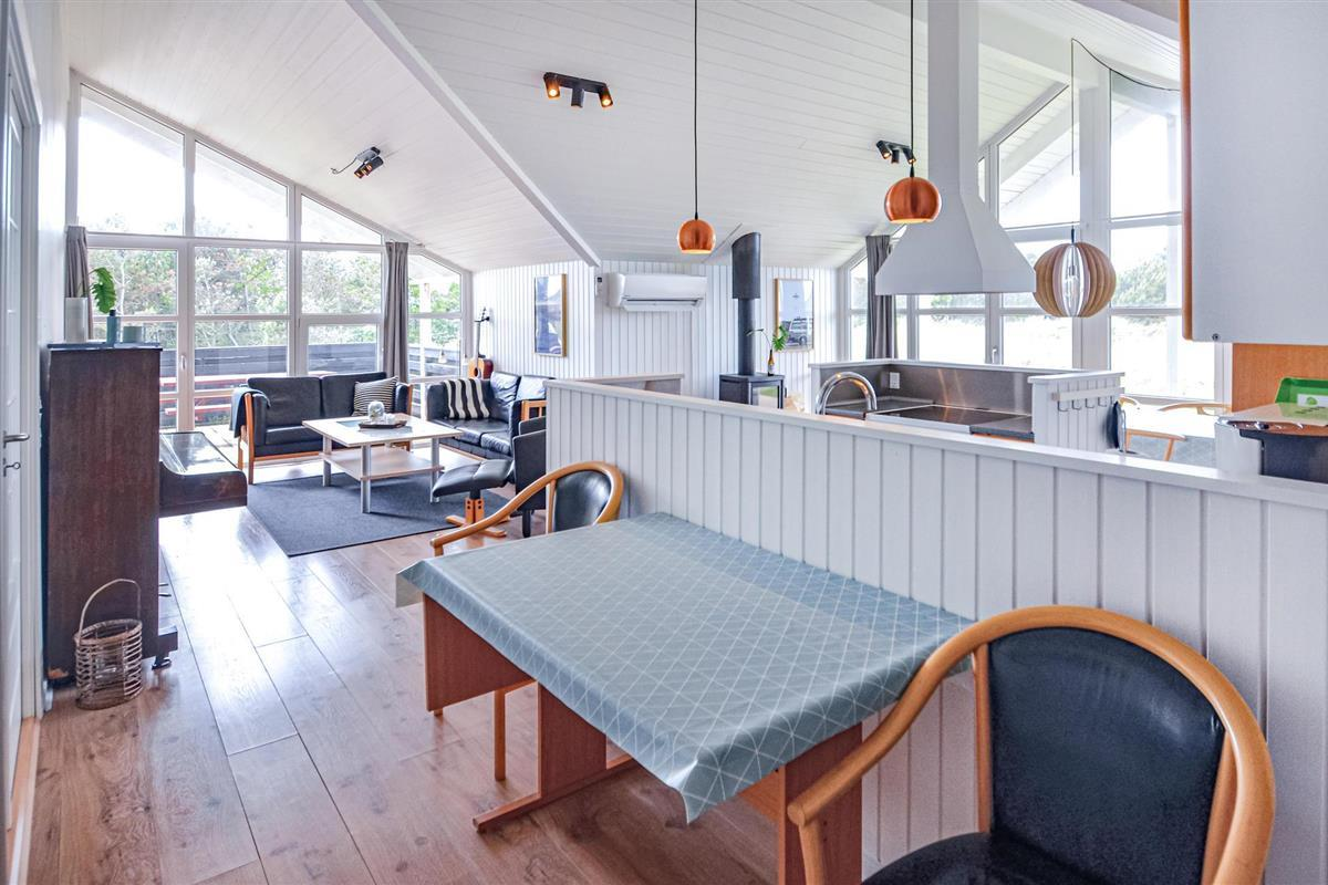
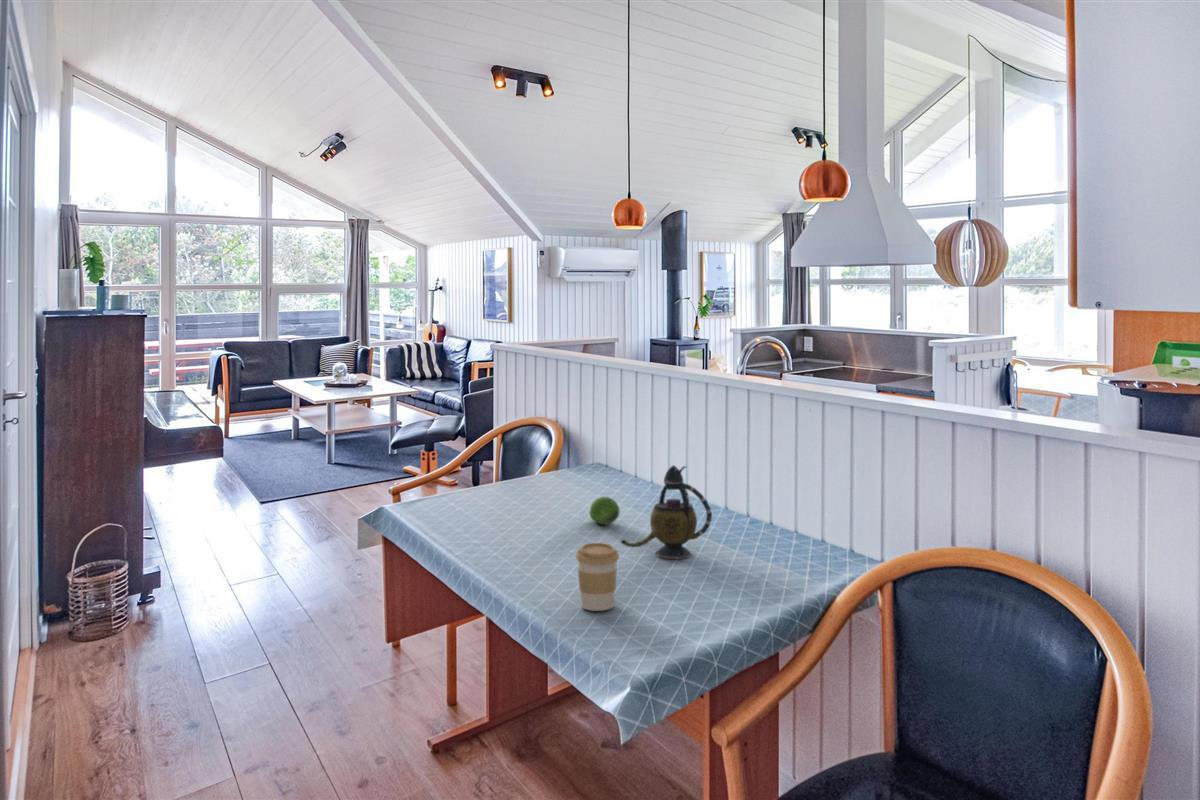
+ coffee cup (597, 575)
+ teapot (662, 511)
+ fruit (603, 510)
